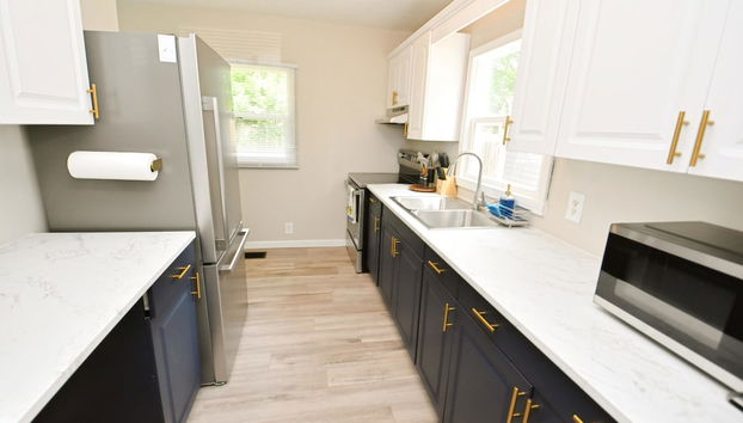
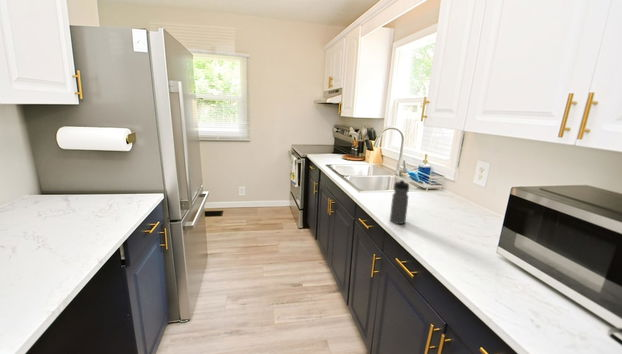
+ water bottle (399, 200)
